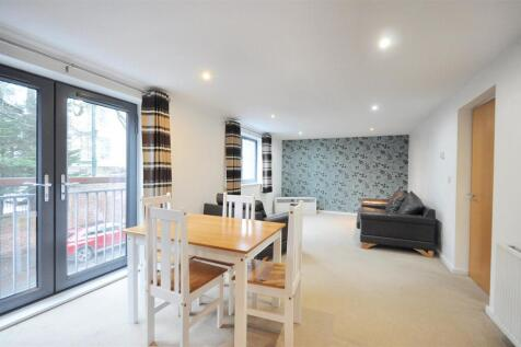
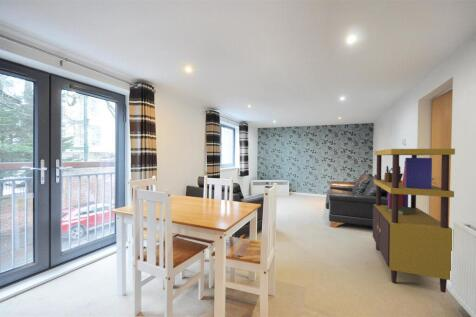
+ bookcase (404, 208)
